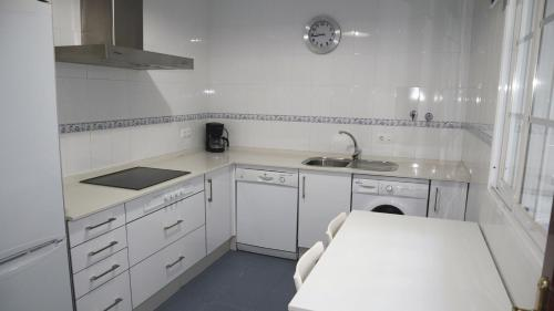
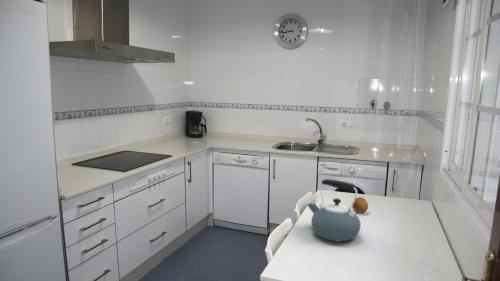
+ fruit (360, 204)
+ kettle (332, 207)
